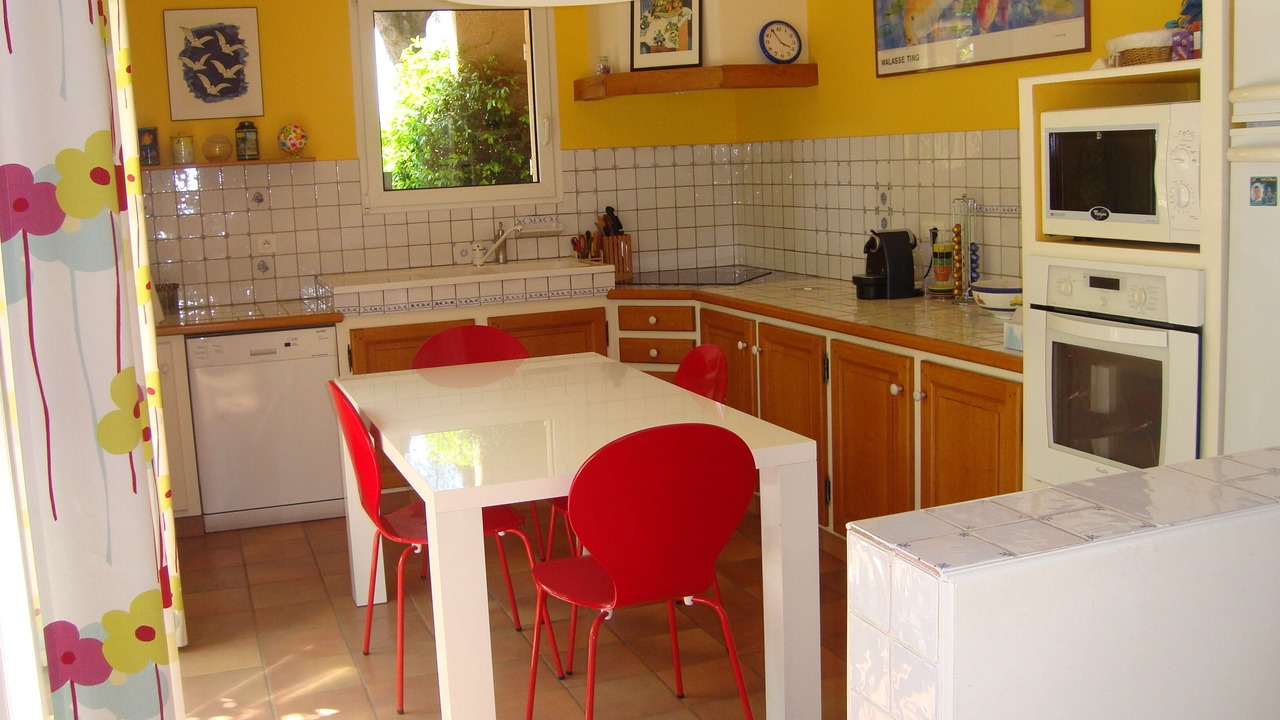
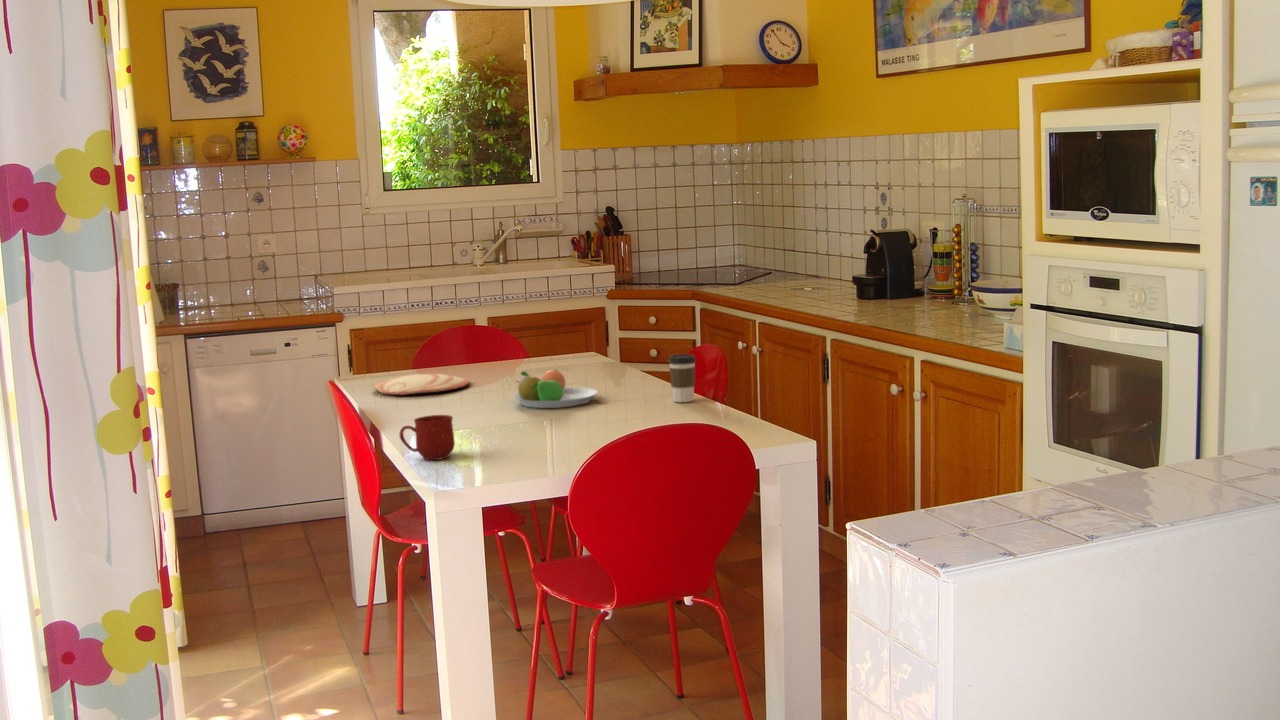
+ coffee cup (682, 378)
+ fruit bowl (552, 386)
+ mug (427, 438)
+ plate (422, 381)
